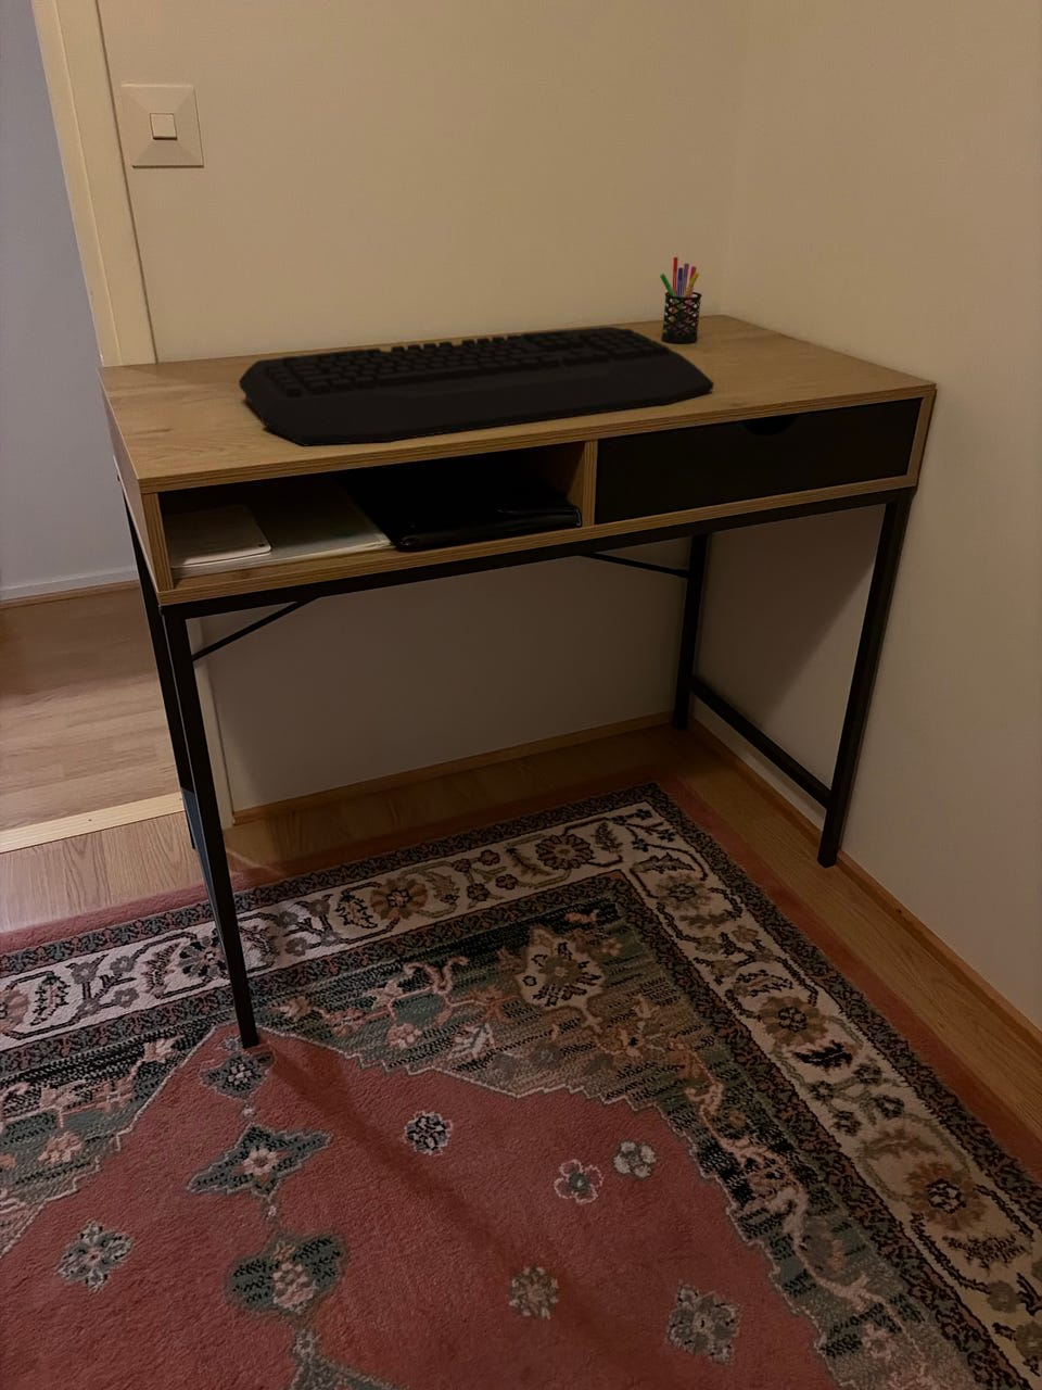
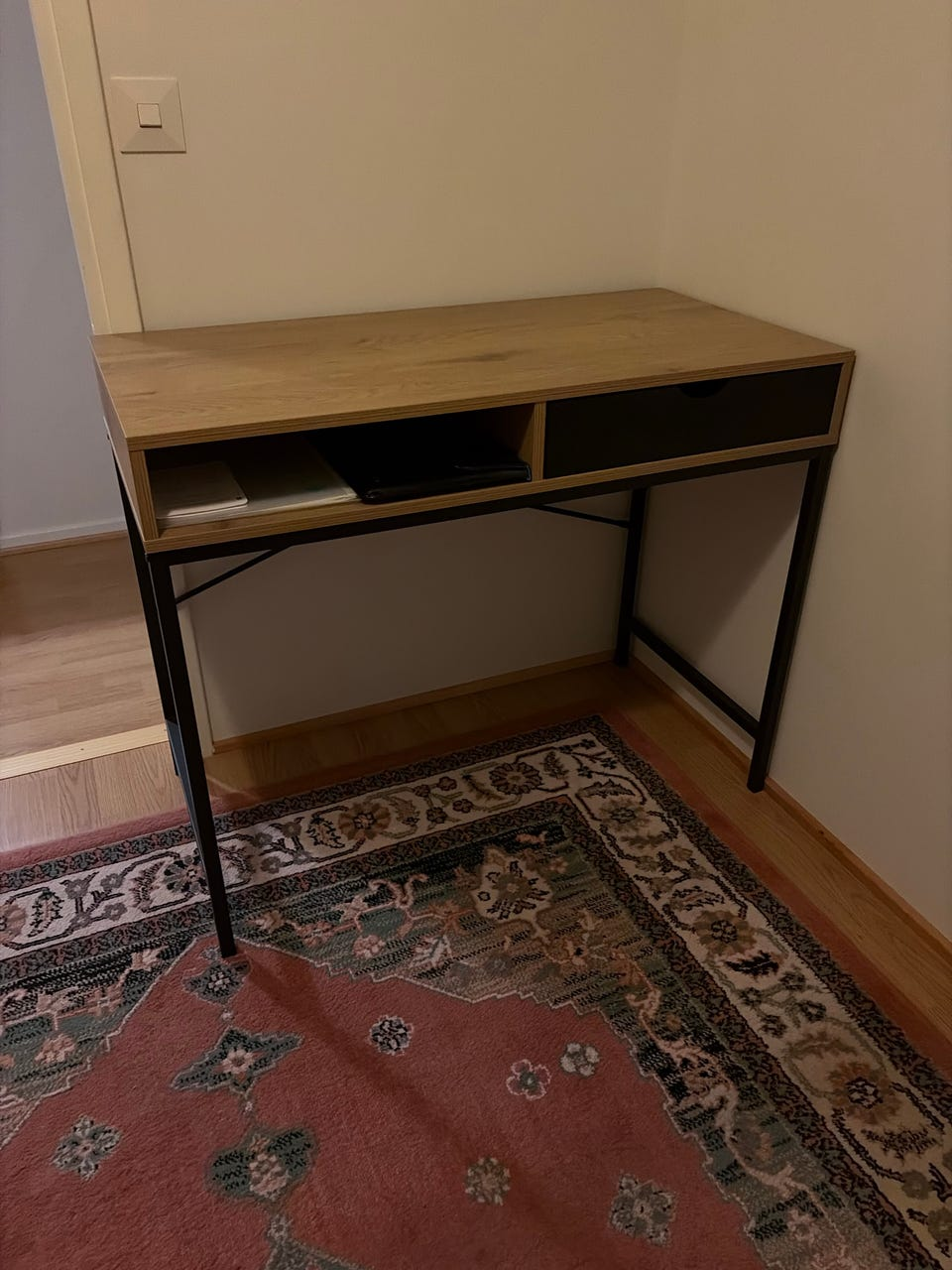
- pen holder (678, 300)
- keyboard (484, 375)
